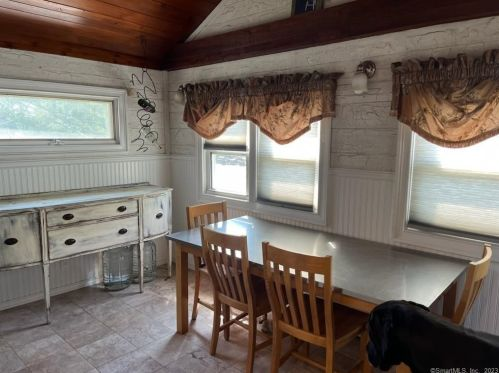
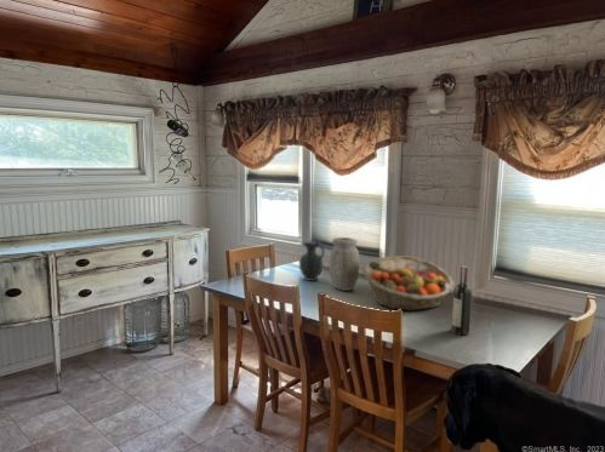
+ wine bottle (462, 299)
+ vase (344, 263)
+ pitcher (310, 259)
+ fruit basket (407, 281)
